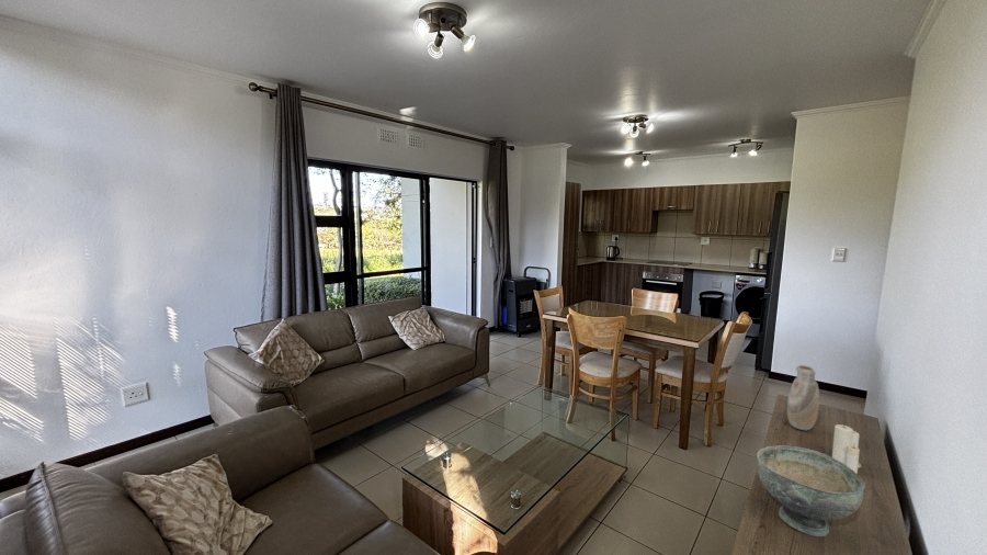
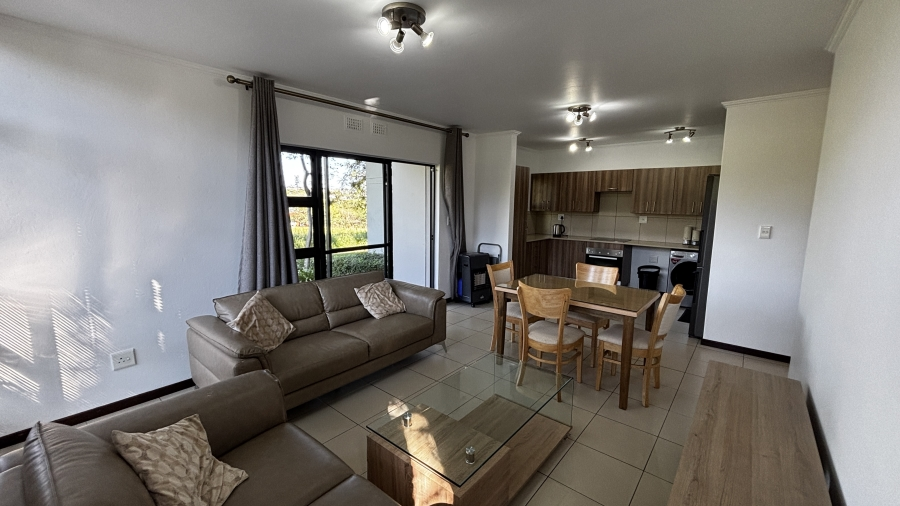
- decorative bowl (805, 494)
- vase (803, 397)
- candle (849, 445)
